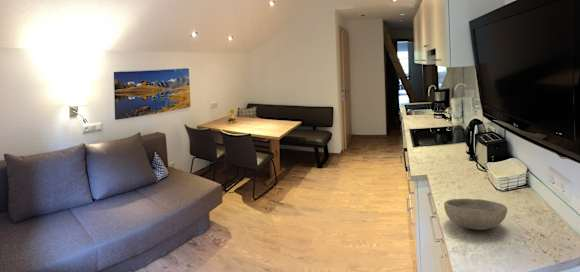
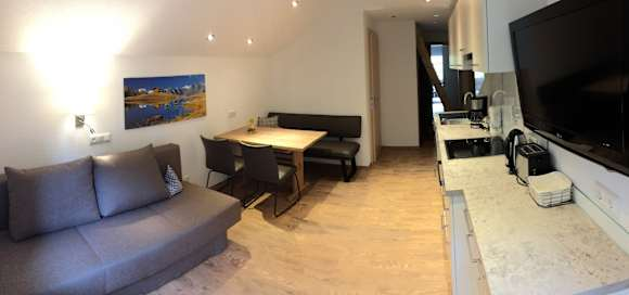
- bowl (474, 215)
